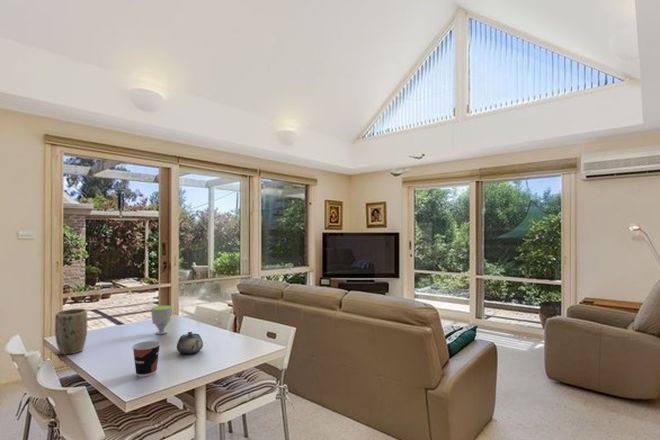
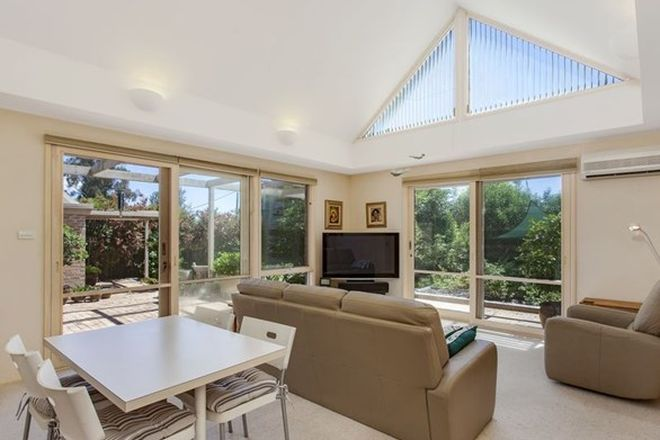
- plant pot (71, 331)
- cup (161, 320)
- cup (146, 358)
- teapot (190, 342)
